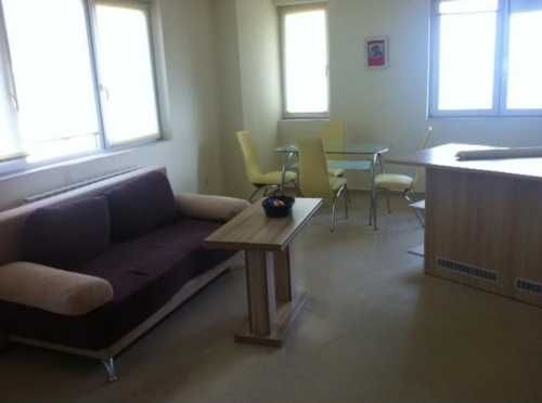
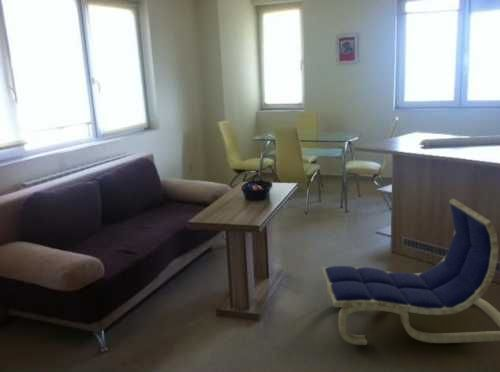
+ lounge chair (415, 273)
